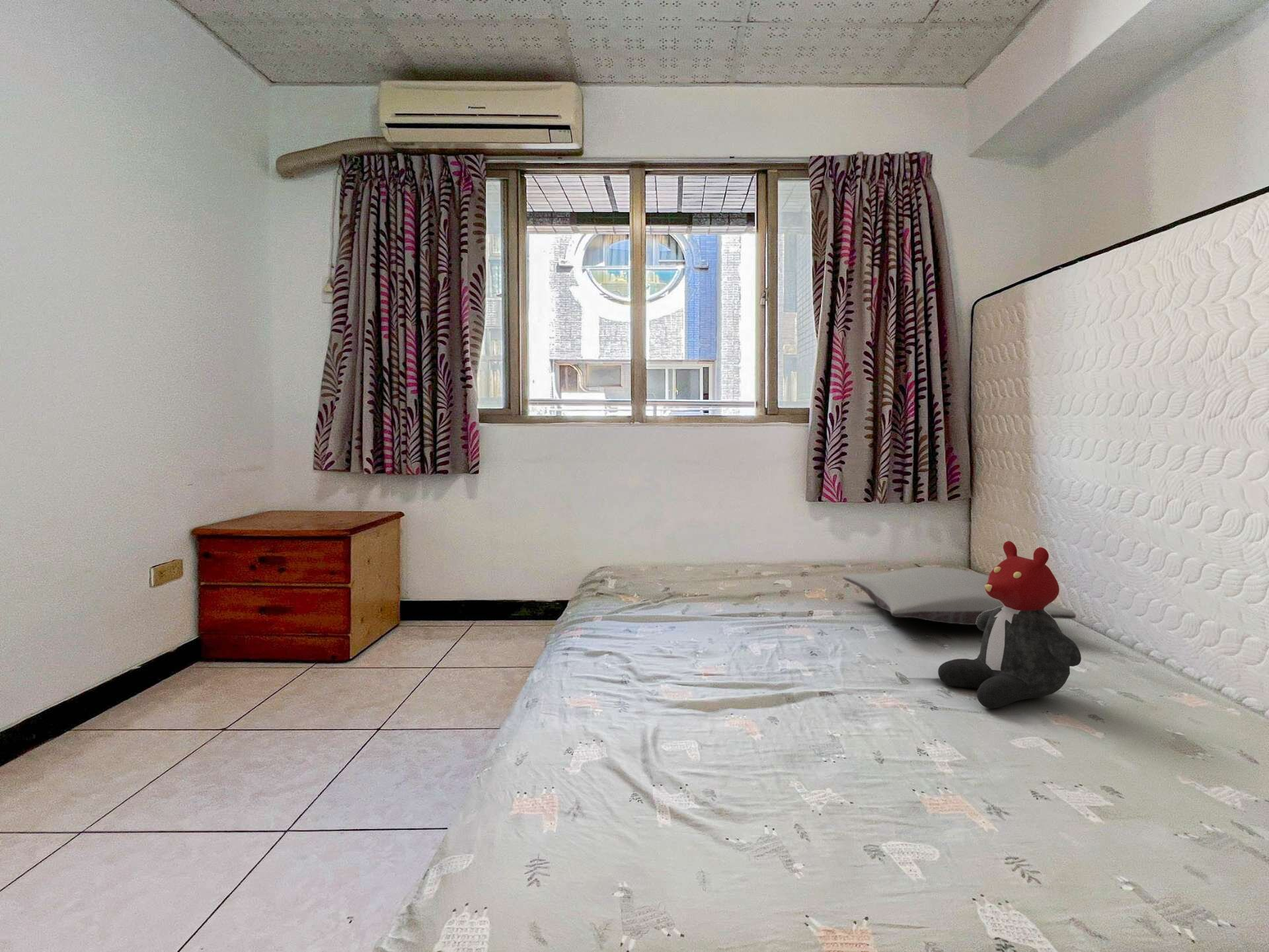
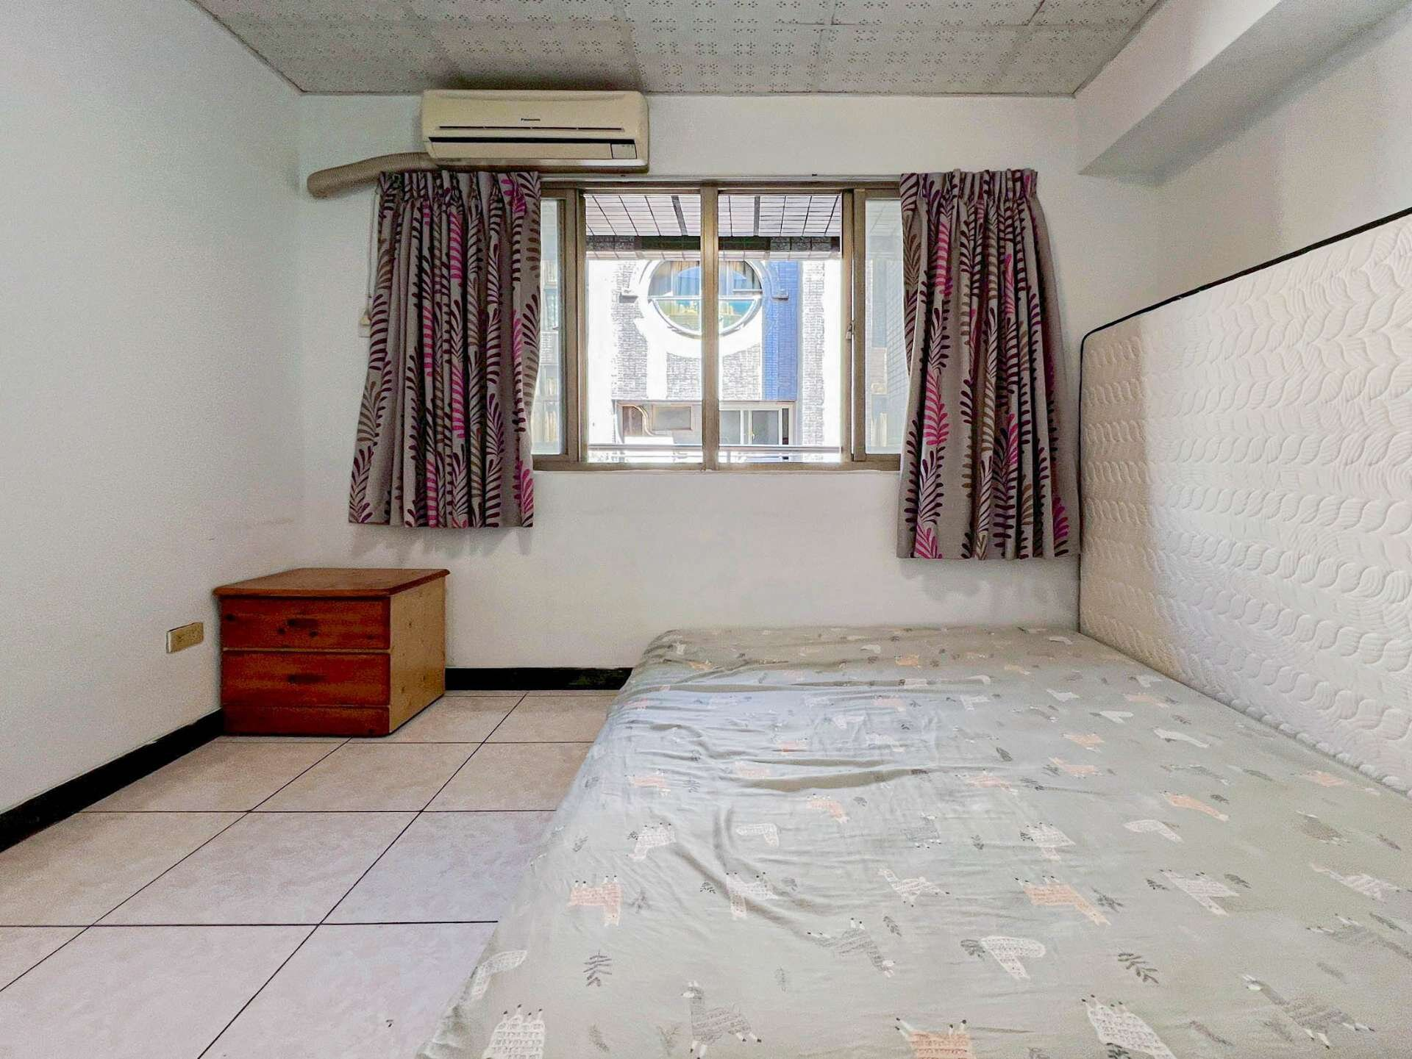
- pillow (944, 593)
- teddy bear (1005, 620)
